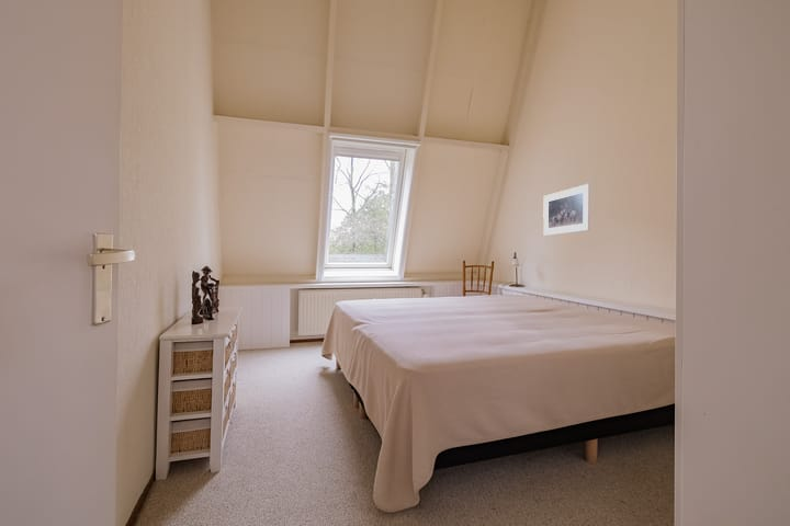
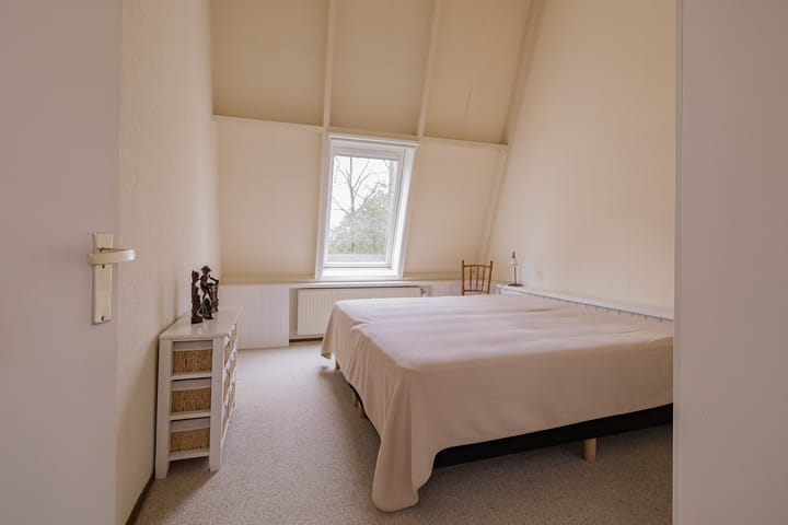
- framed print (564, 211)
